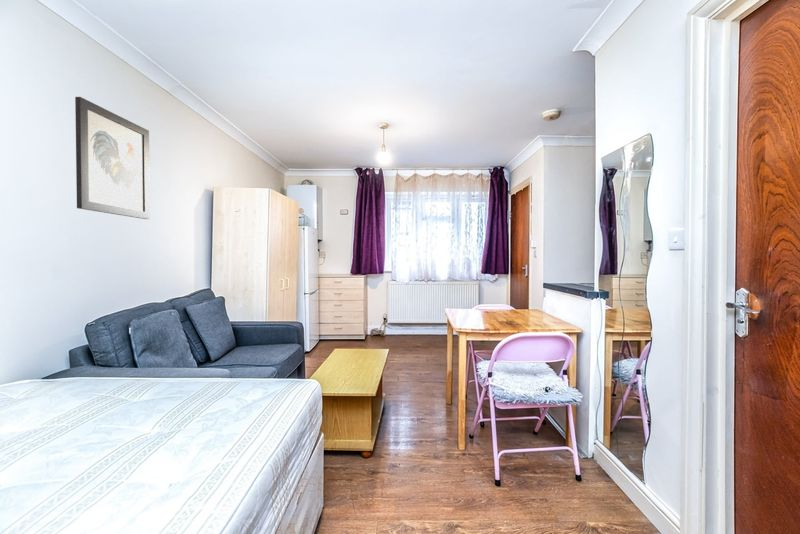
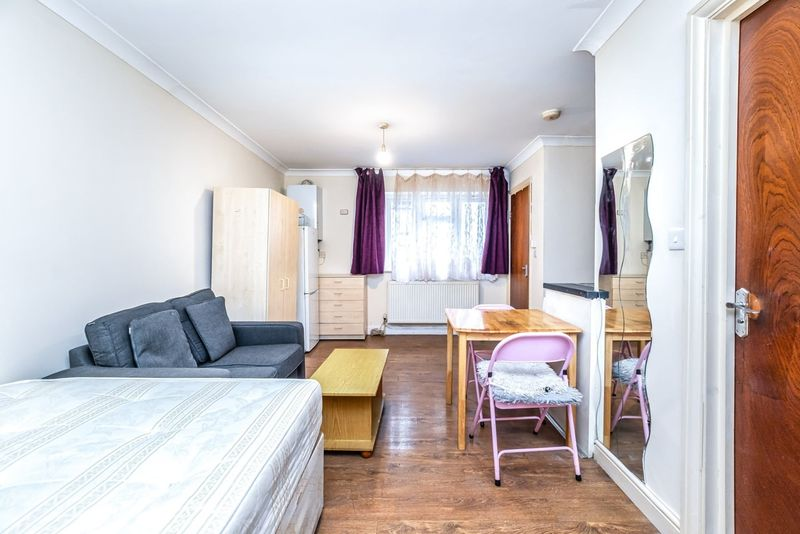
- wall art (116, 165)
